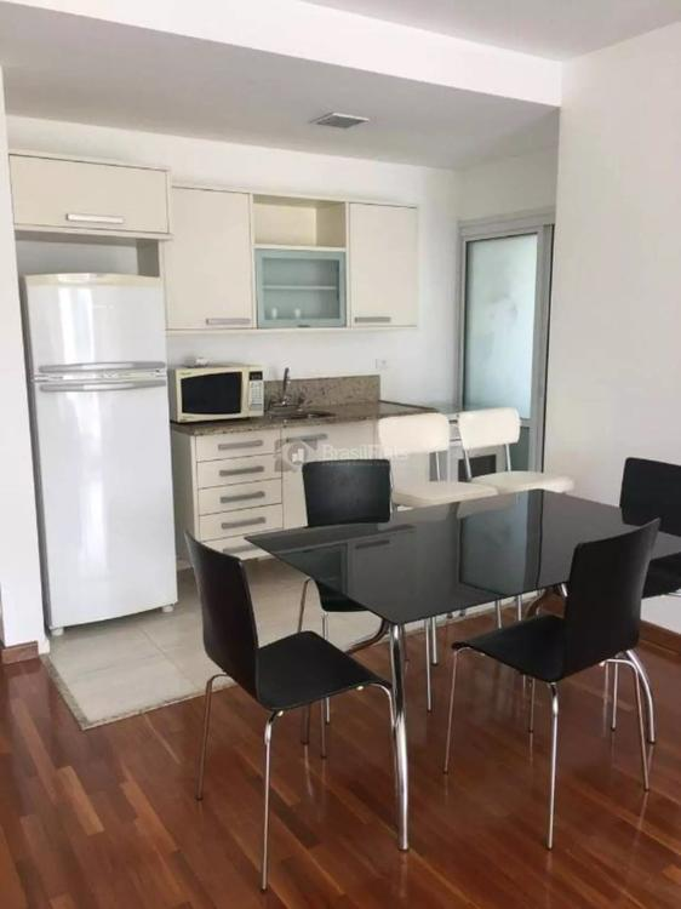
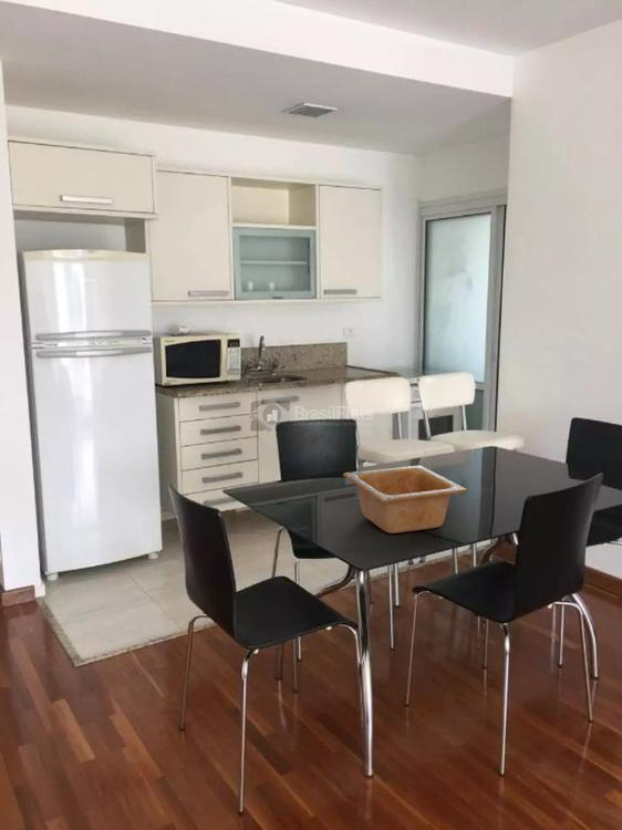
+ serving bowl (402, 500)
